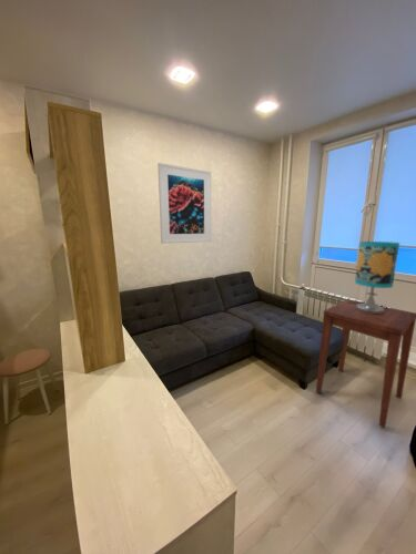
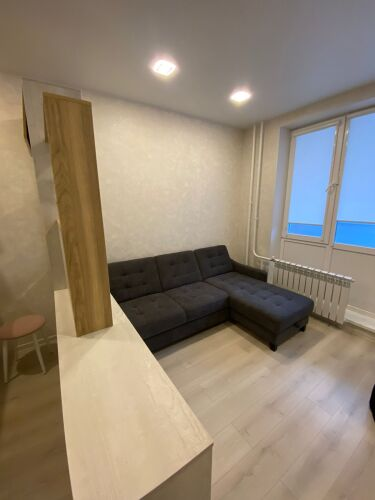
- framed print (186, 206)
- table lamp (371, 275)
- side table (346, 349)
